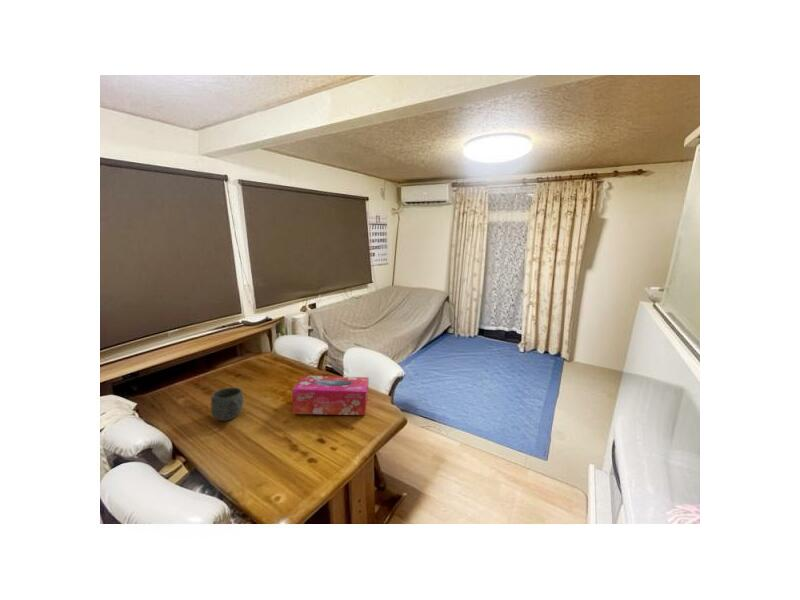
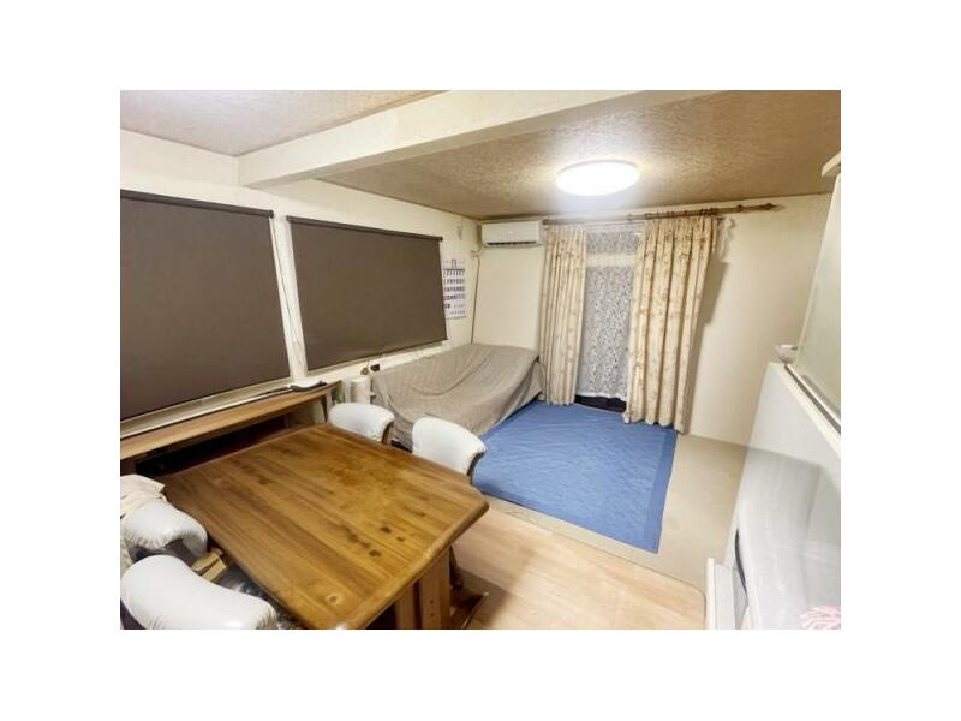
- tissue box (332, 394)
- mug (229, 405)
